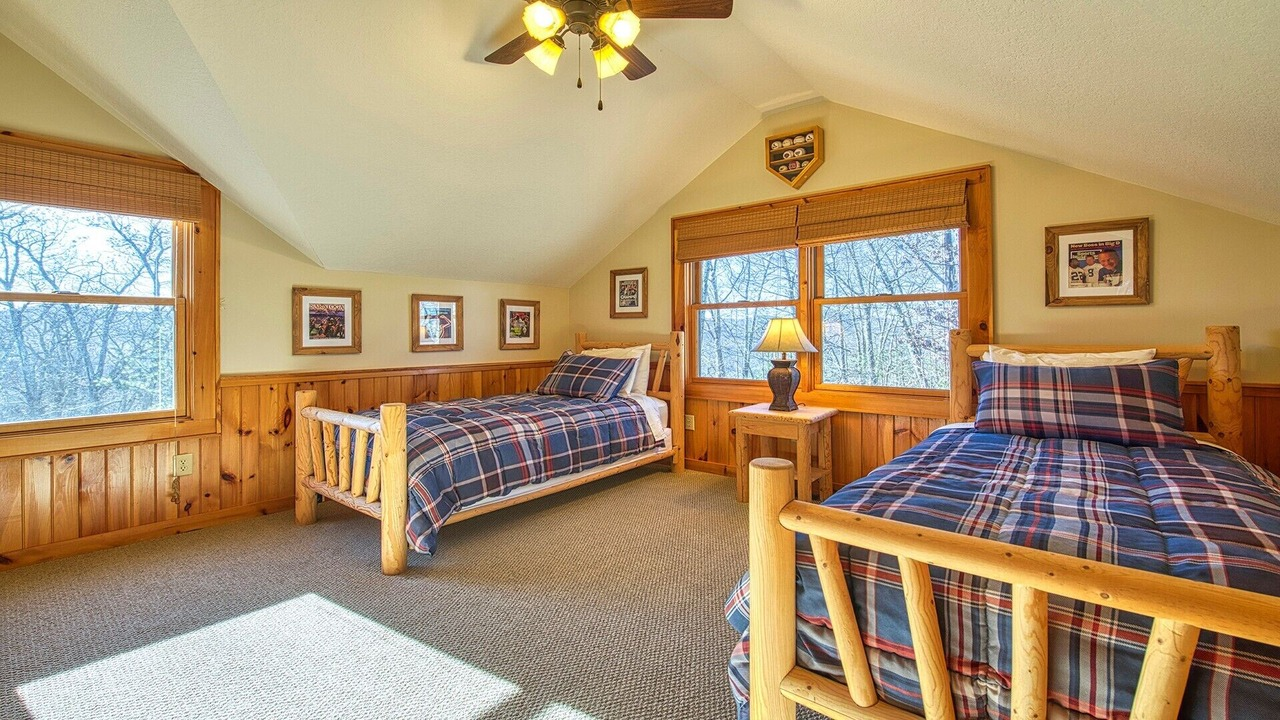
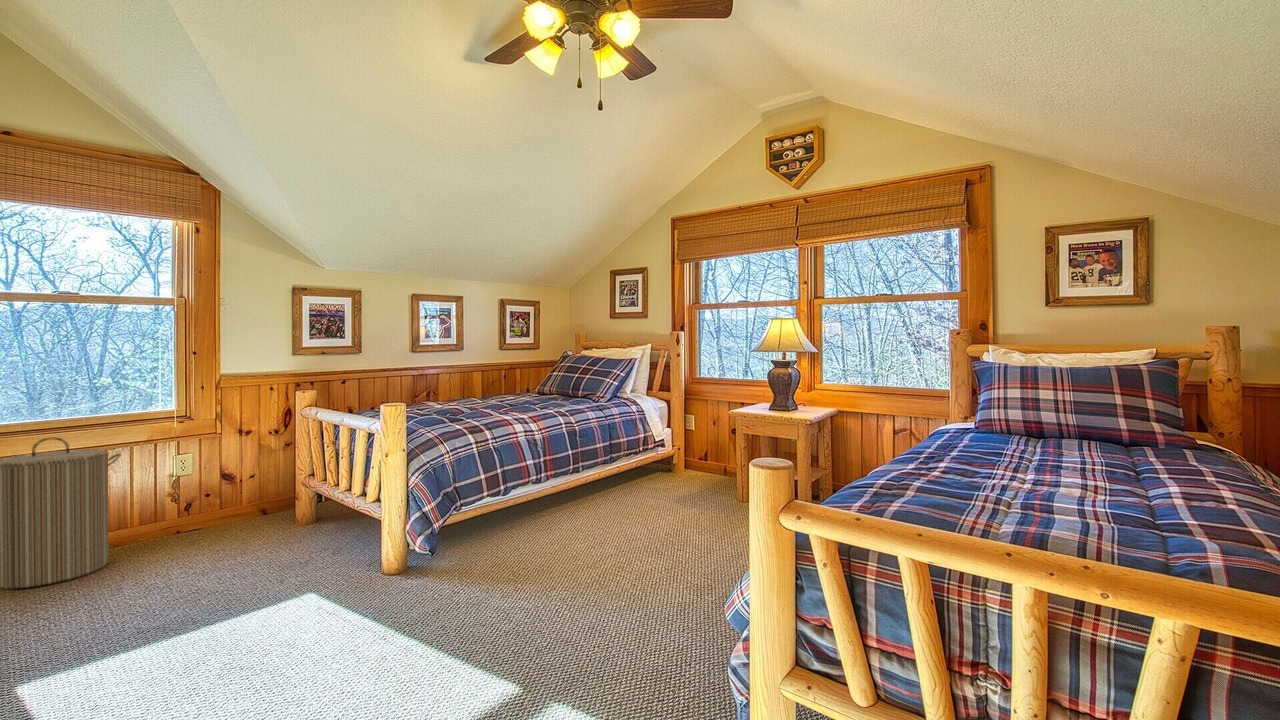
+ laundry hamper (53, 504)
